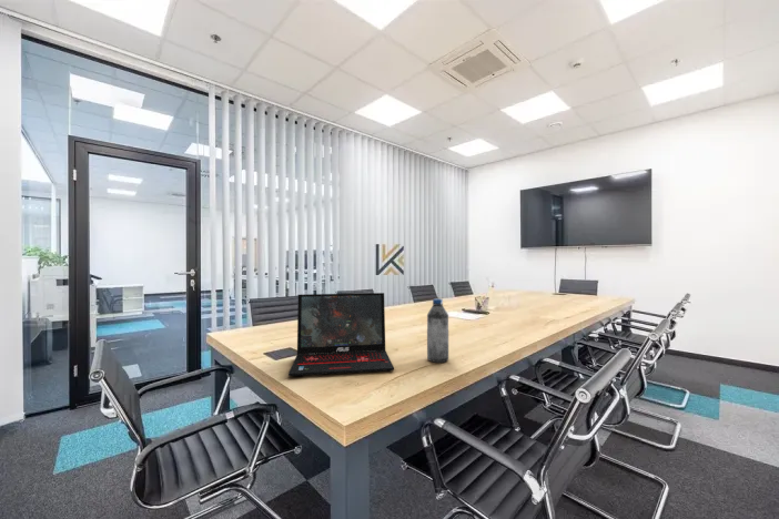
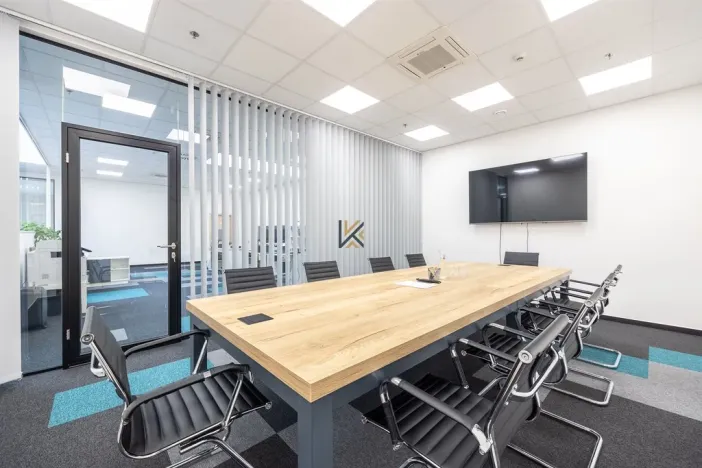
- water bottle (437, 328)
- laptop (342, 329)
